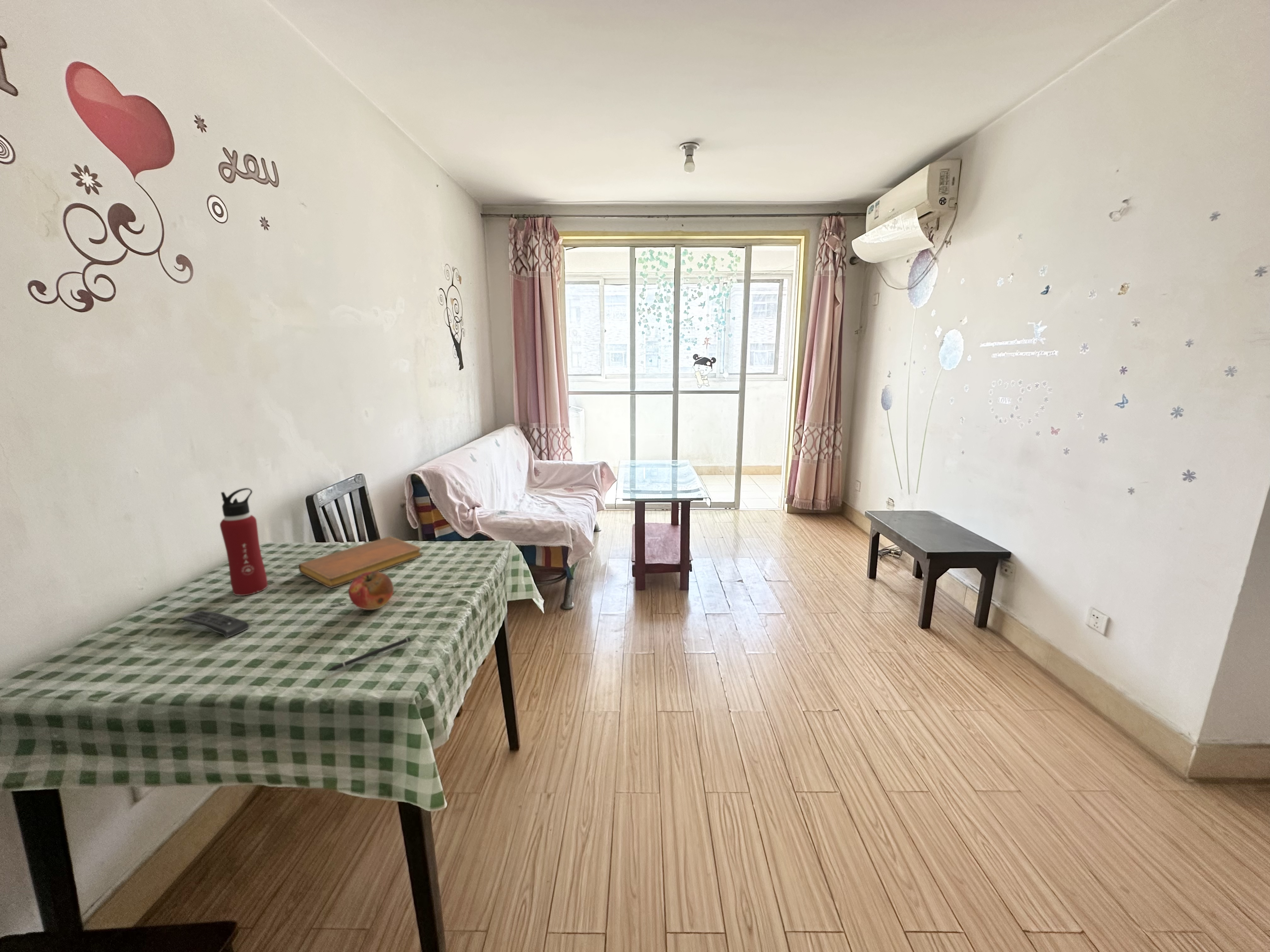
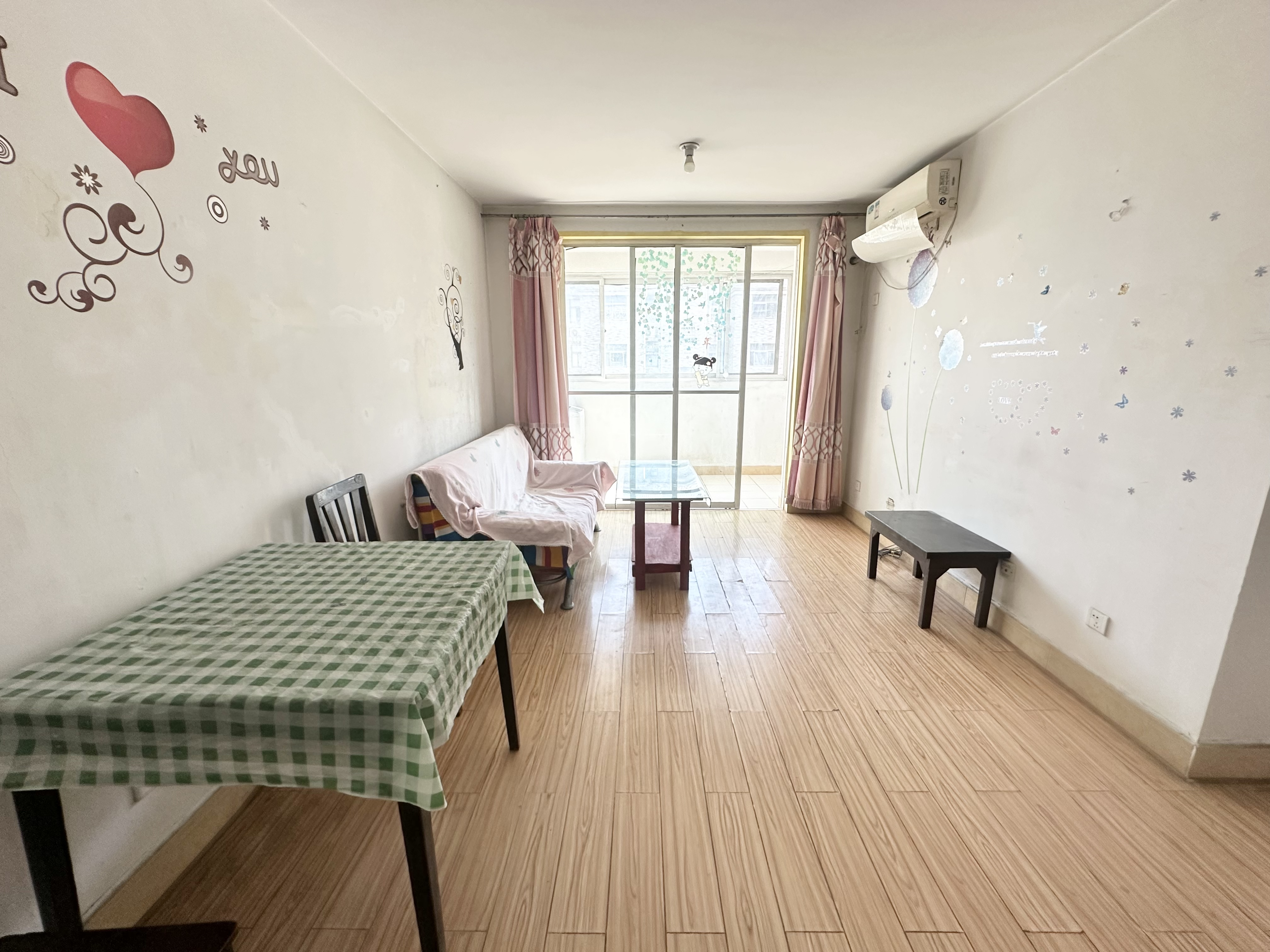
- fruit (371, 590)
- water bottle (242, 541)
- notebook (363, 559)
- remote control (212, 622)
- pen (370, 654)
